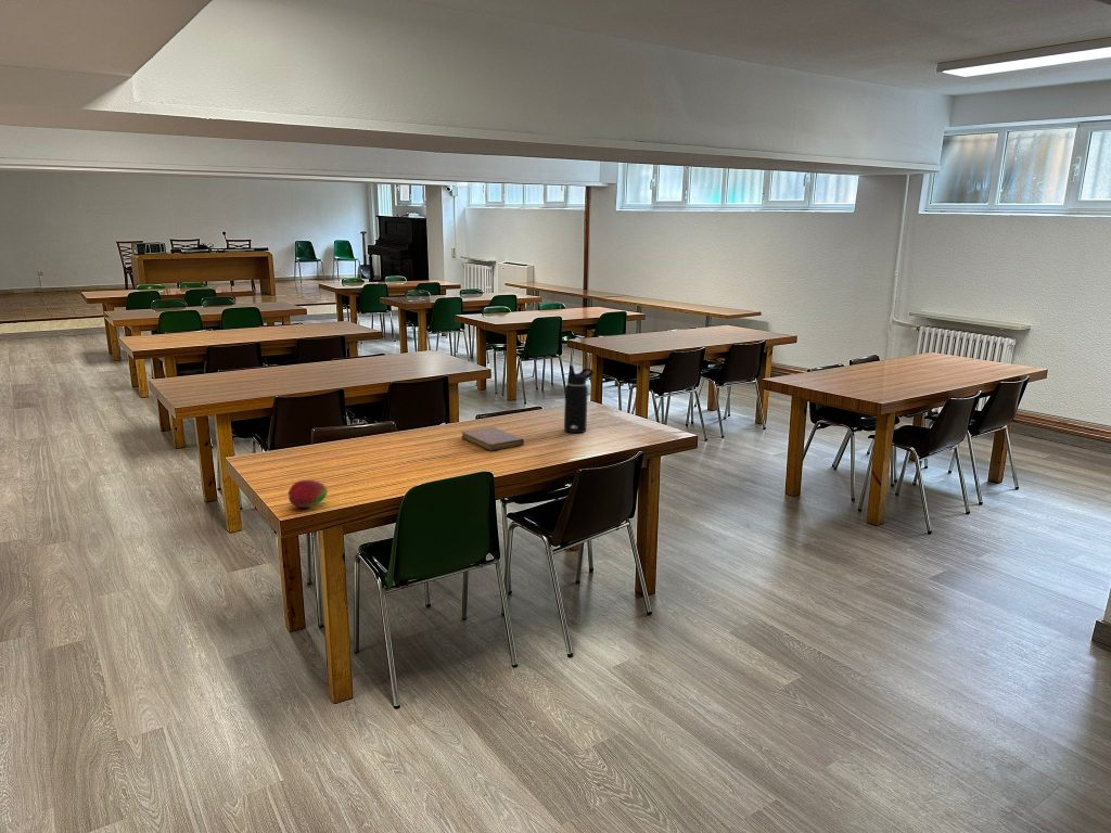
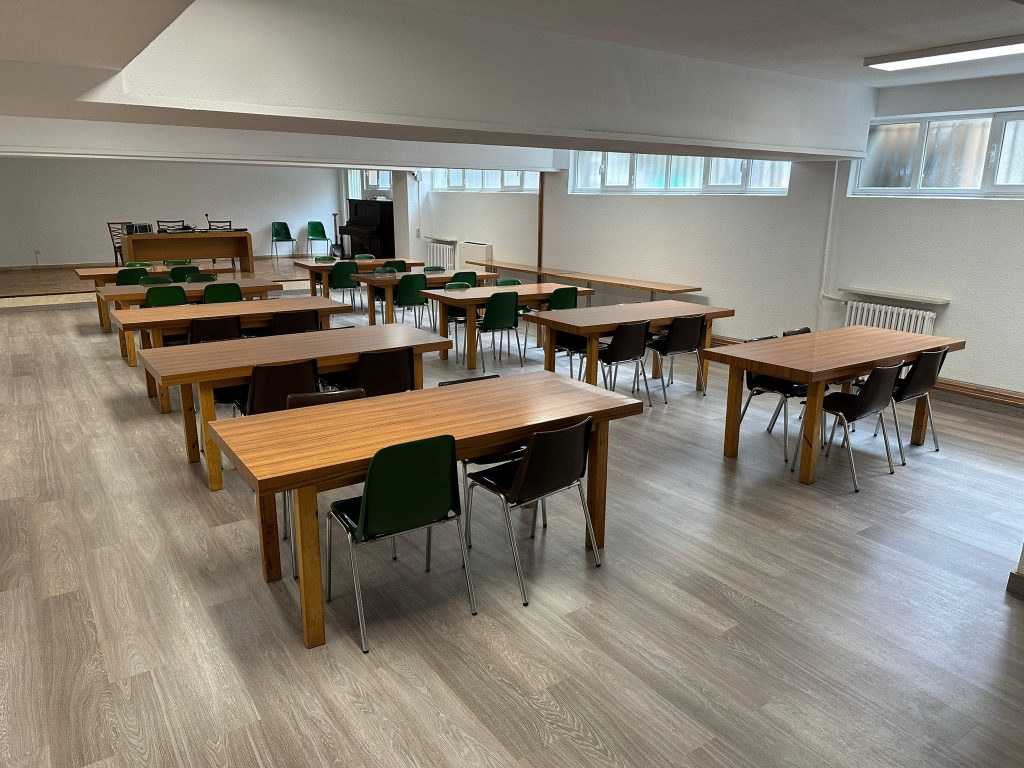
- fruit (307, 492)
- water bottle (578, 397)
- notebook (491, 437)
